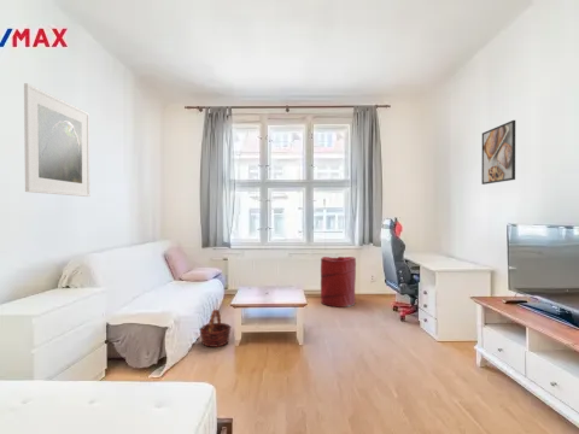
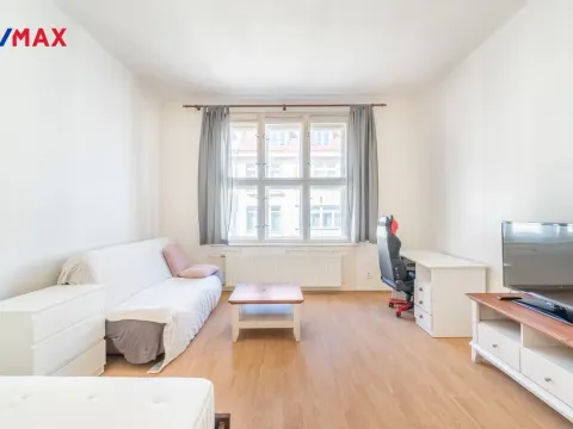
- laundry hamper (338, 278)
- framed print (60, 147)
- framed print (497, 154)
- basket (215, 326)
